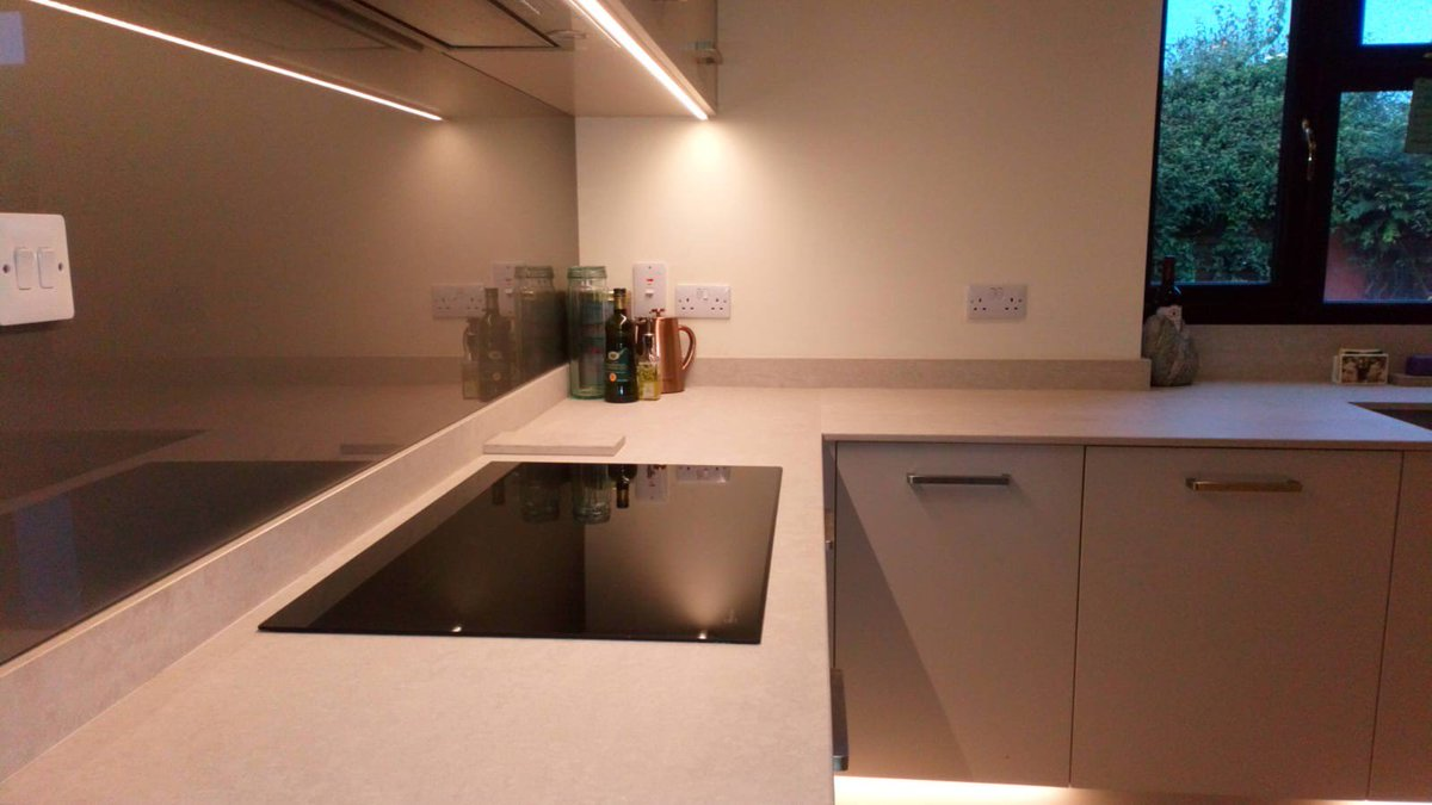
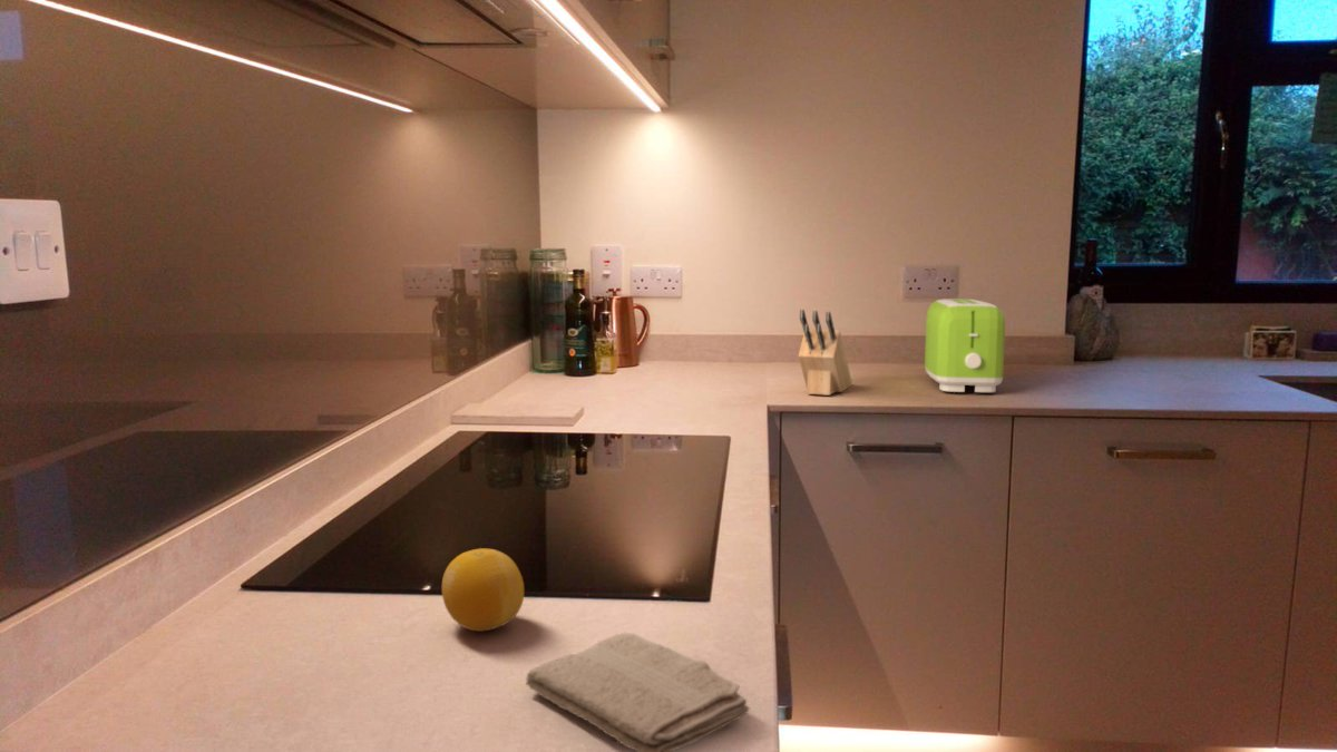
+ fruit (482, 588)
+ toaster (963, 342)
+ knife block (824, 349)
+ washcloth (635, 687)
